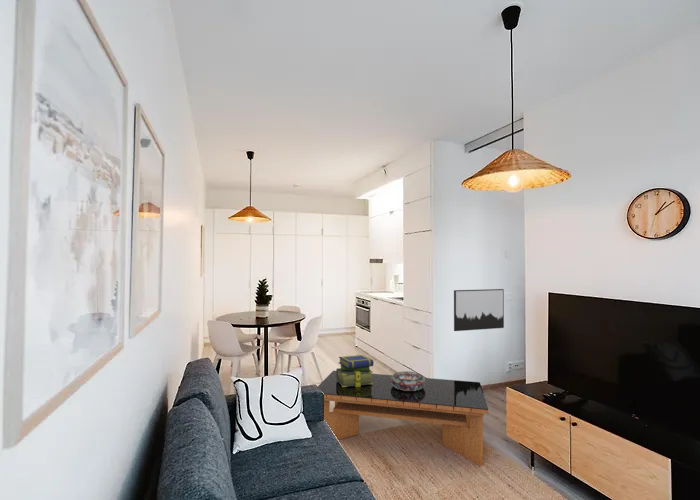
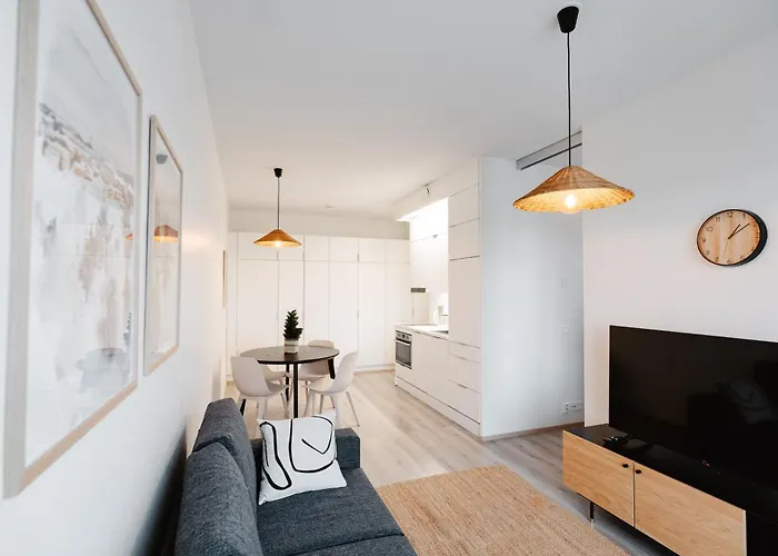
- coffee table (399, 412)
- wall art (479, 309)
- stack of books (354, 369)
- decorative bowl (407, 380)
